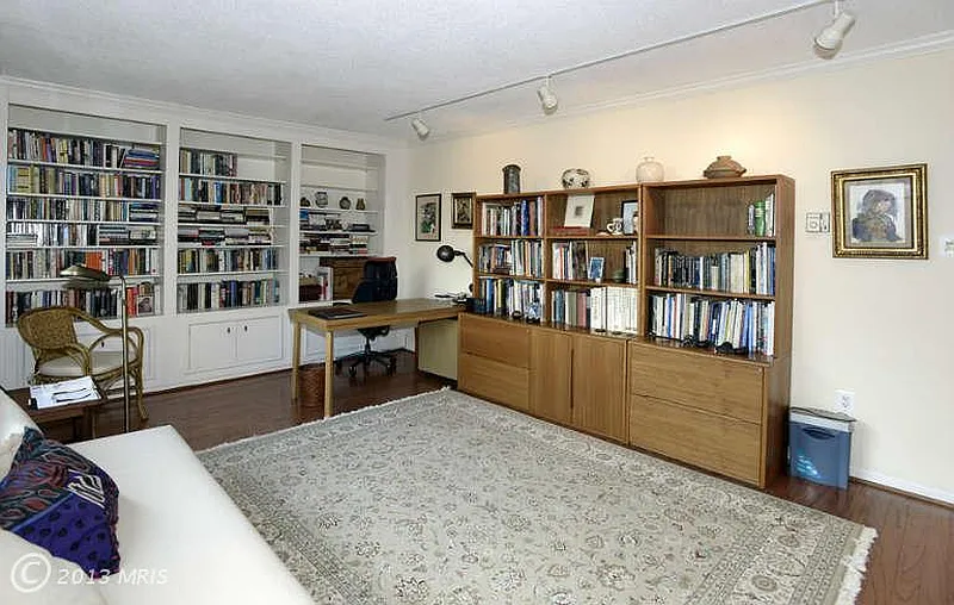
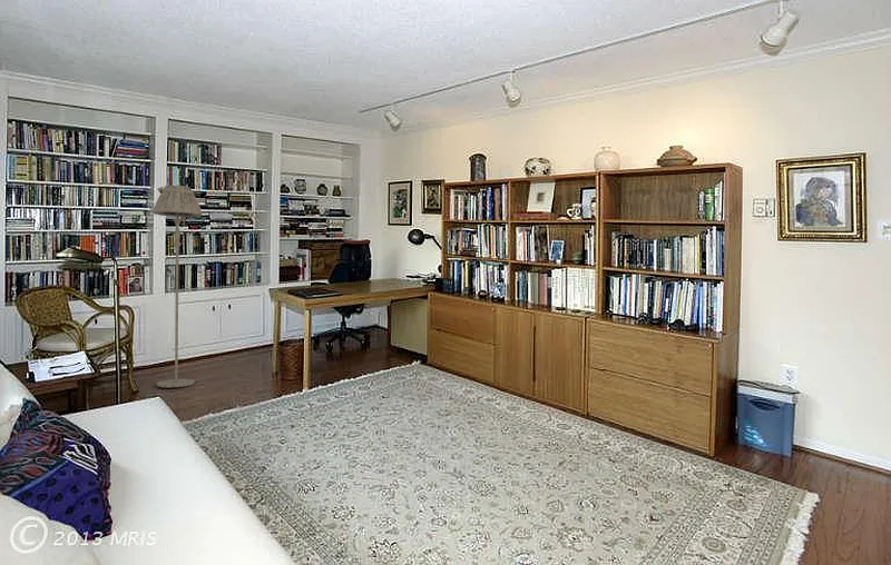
+ floor lamp (177, 285)
